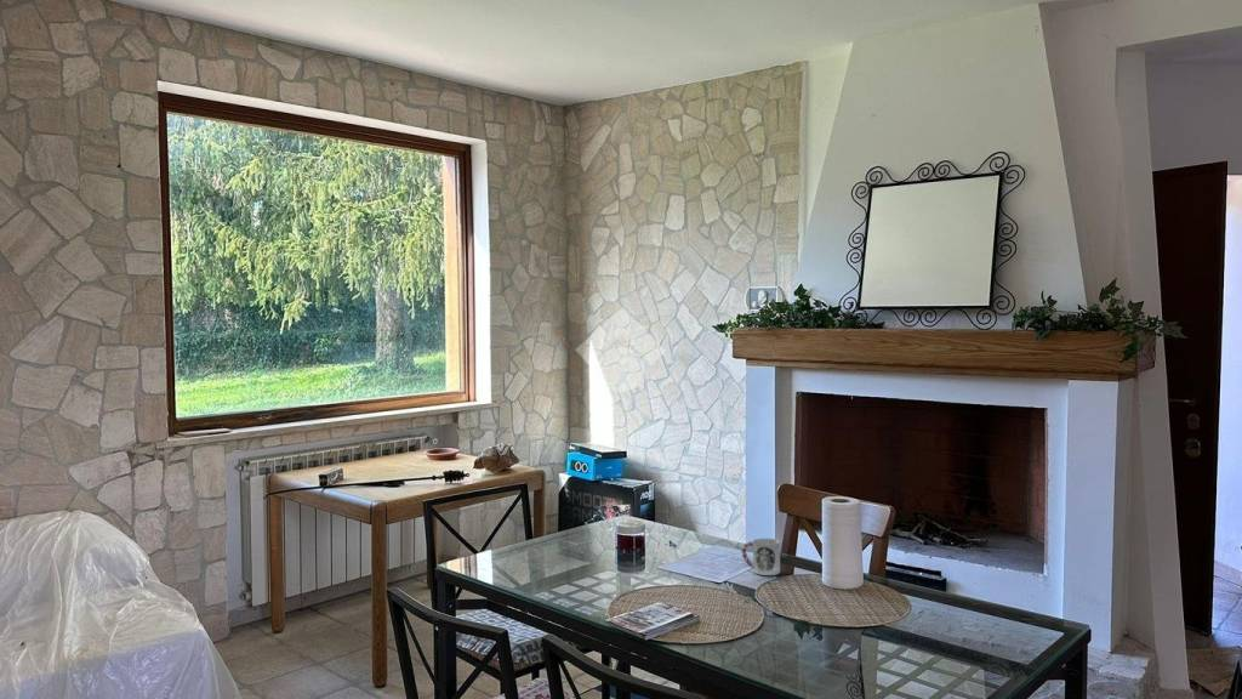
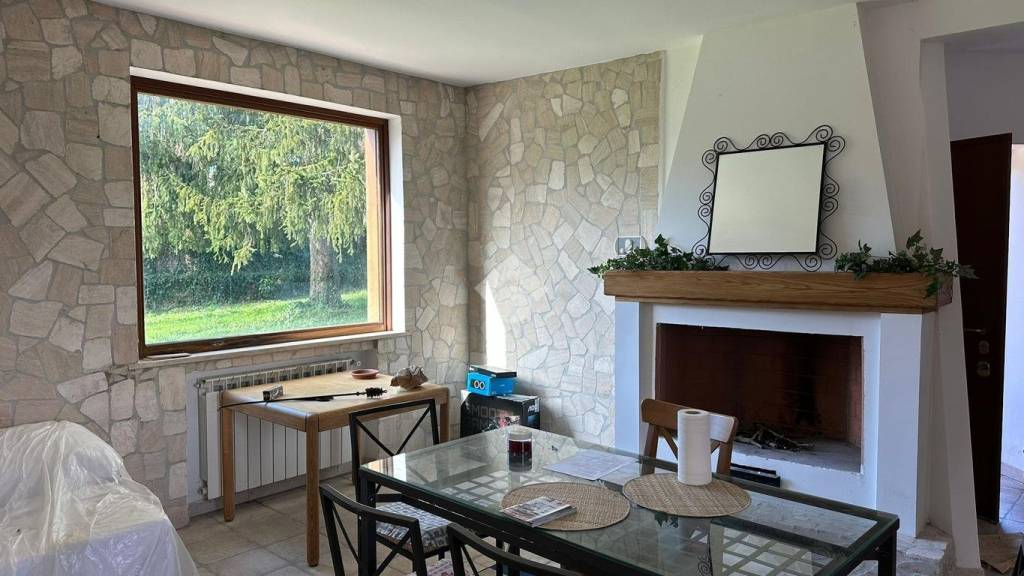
- cup (760, 556)
